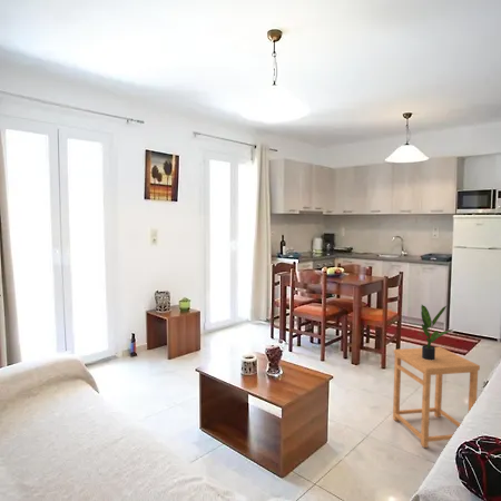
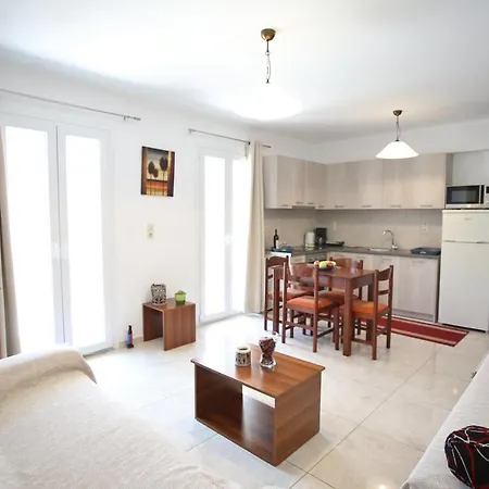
- potted plant (433, 332)
- side table (435, 393)
